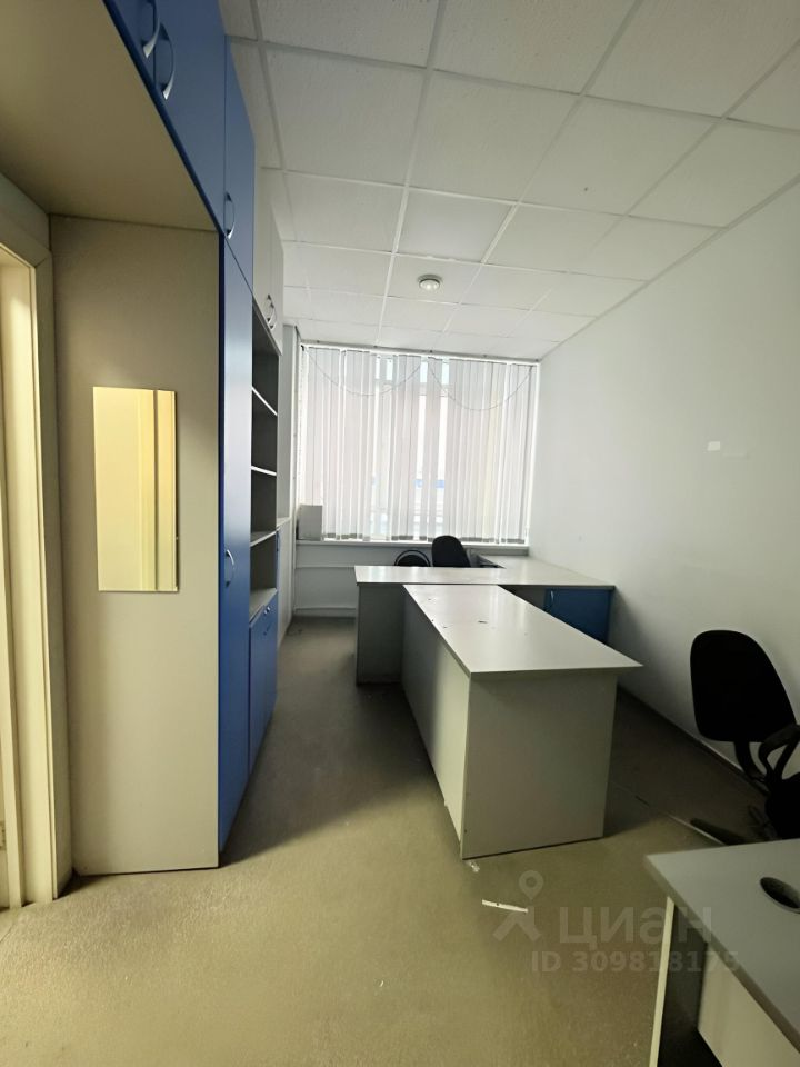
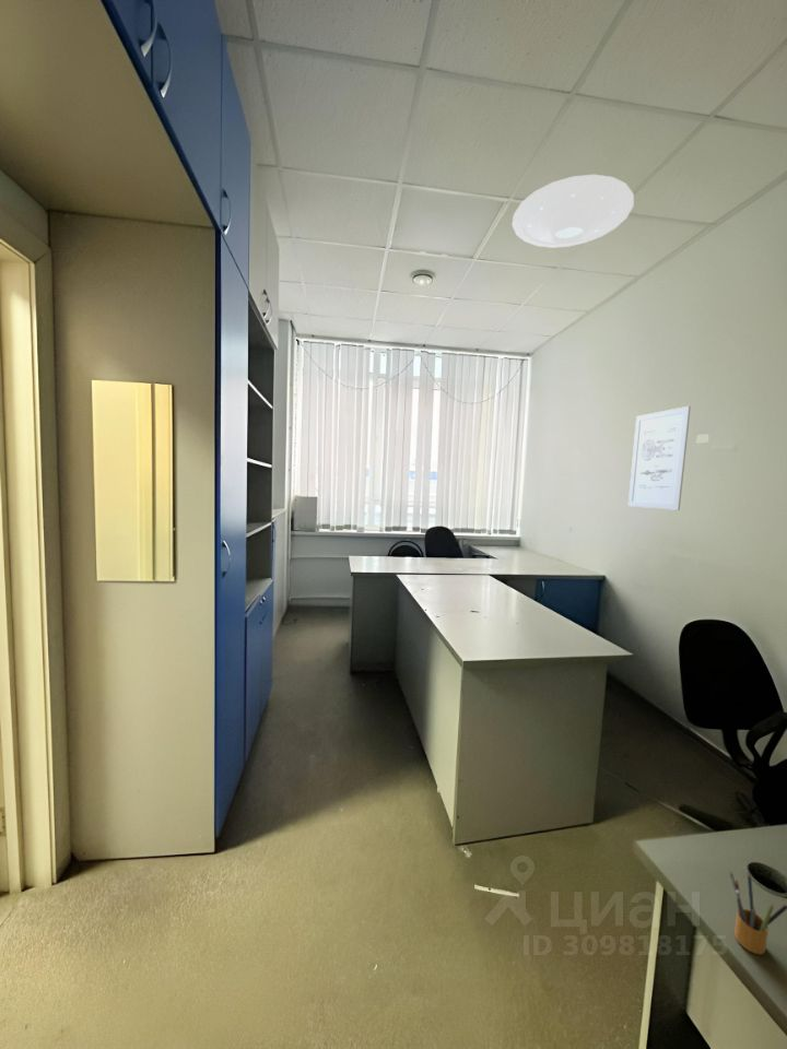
+ ceiling light (569, 214)
+ wall art (656, 460)
+ pencil box (755, 915)
